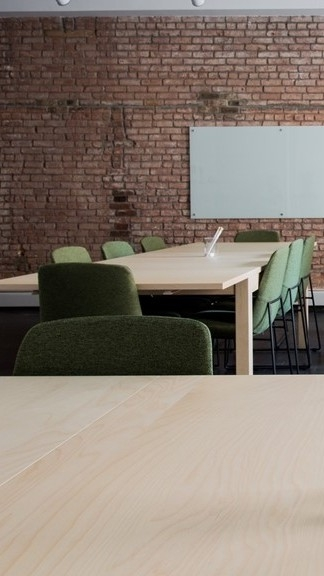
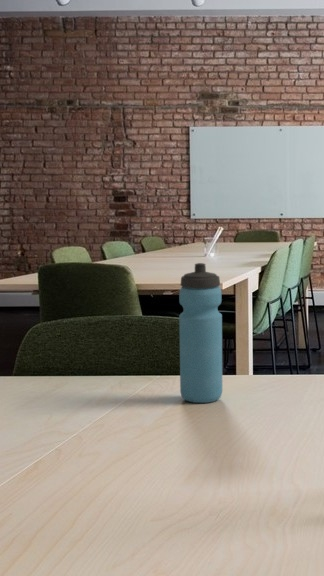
+ water bottle (200, 331)
